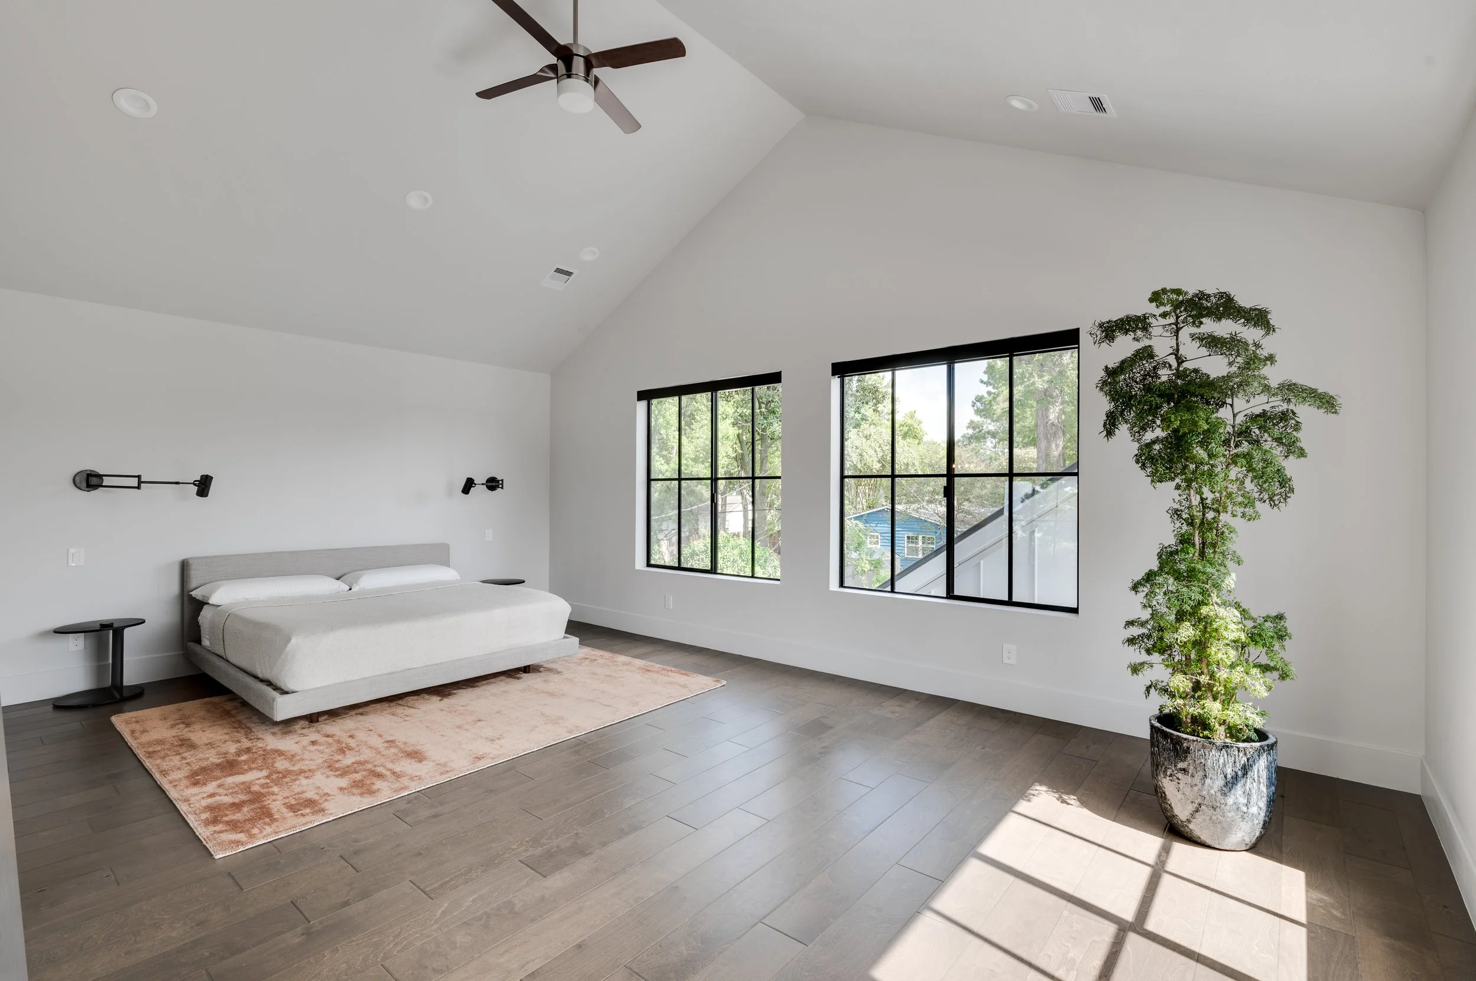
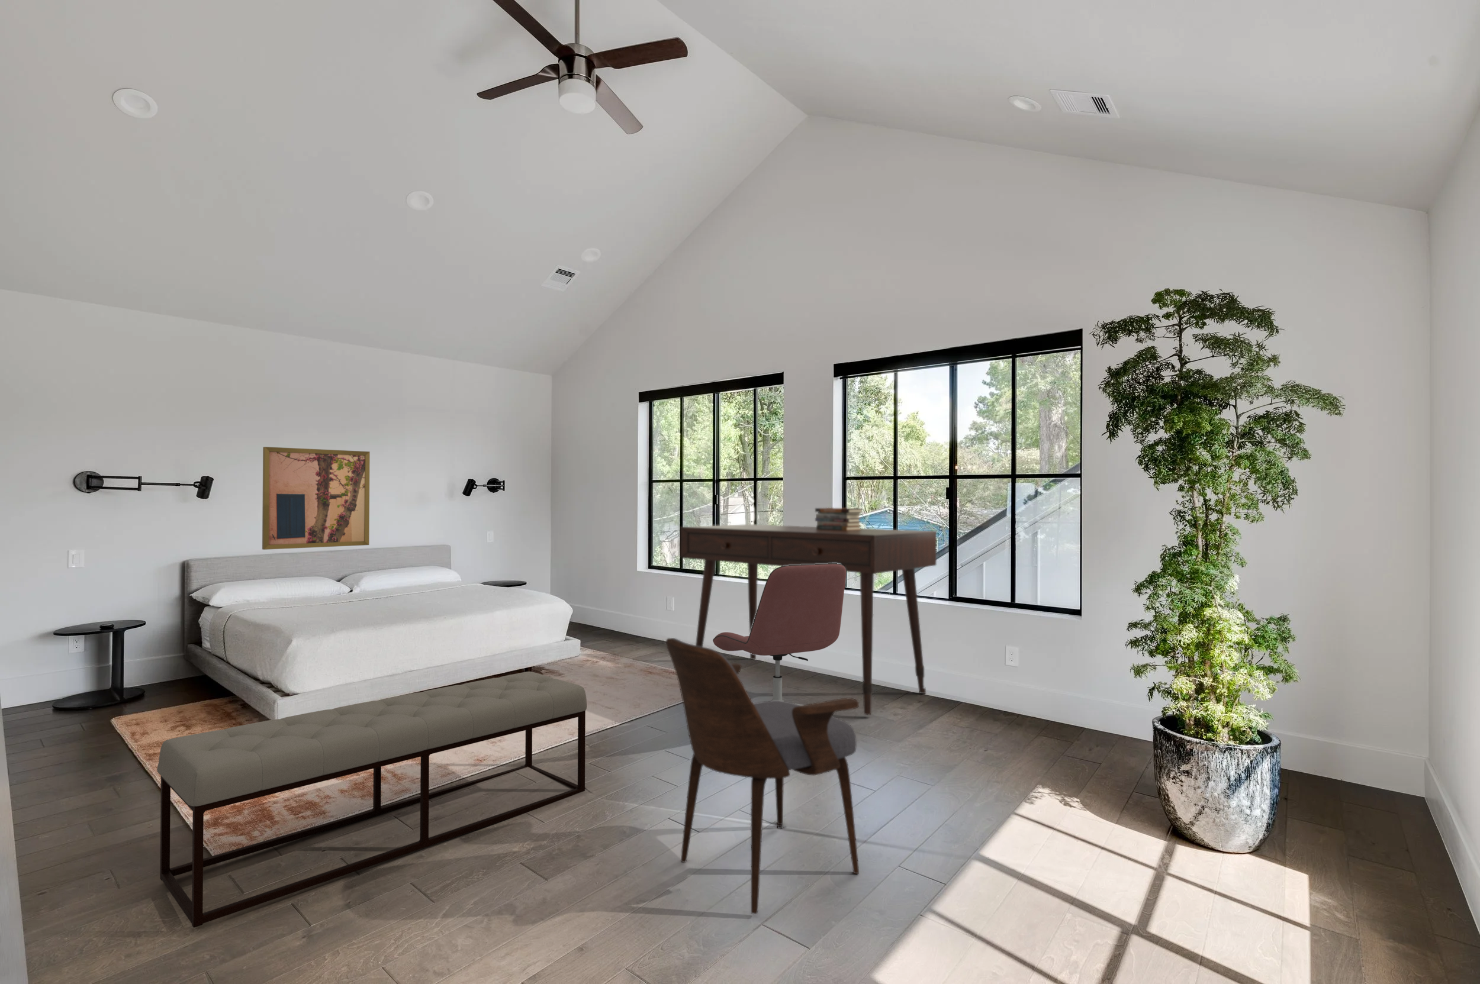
+ desk (800, 564)
+ armchair (755, 752)
+ book stack (838, 518)
+ wall art (318, 499)
+ bench (398, 762)
+ office chair (779, 648)
